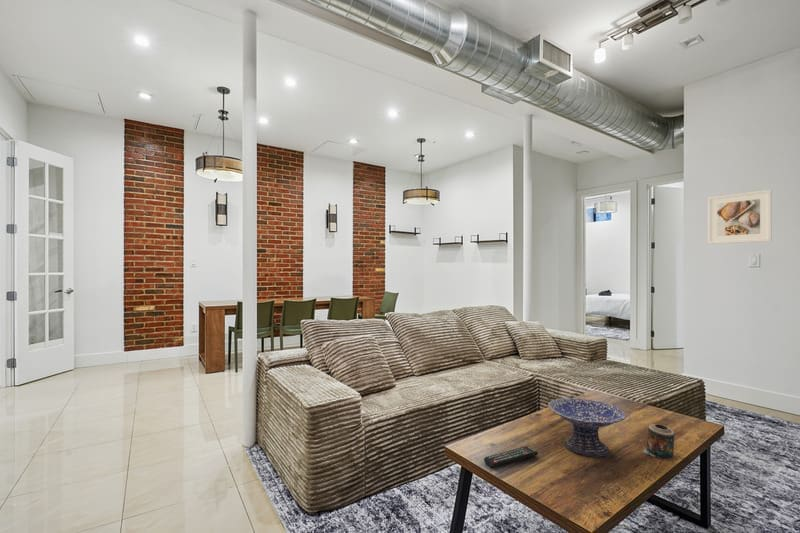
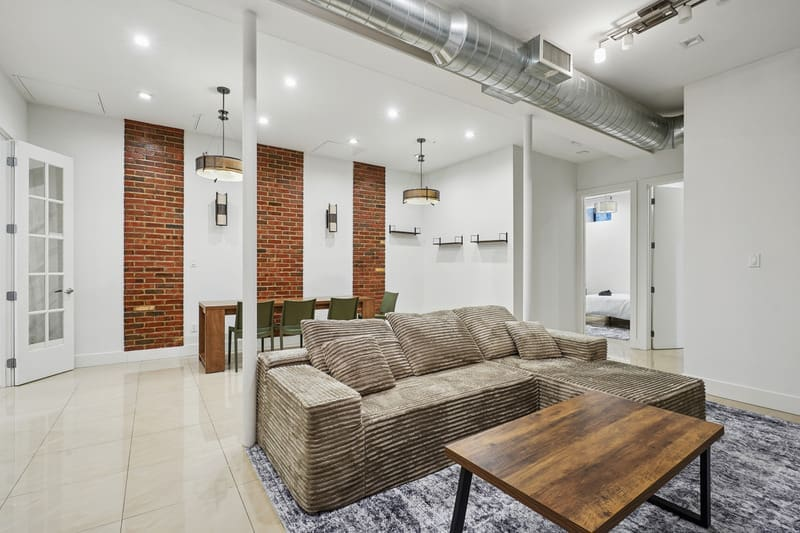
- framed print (738, 218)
- candle (656, 439)
- decorative bowl (585, 427)
- remote control (511, 456)
